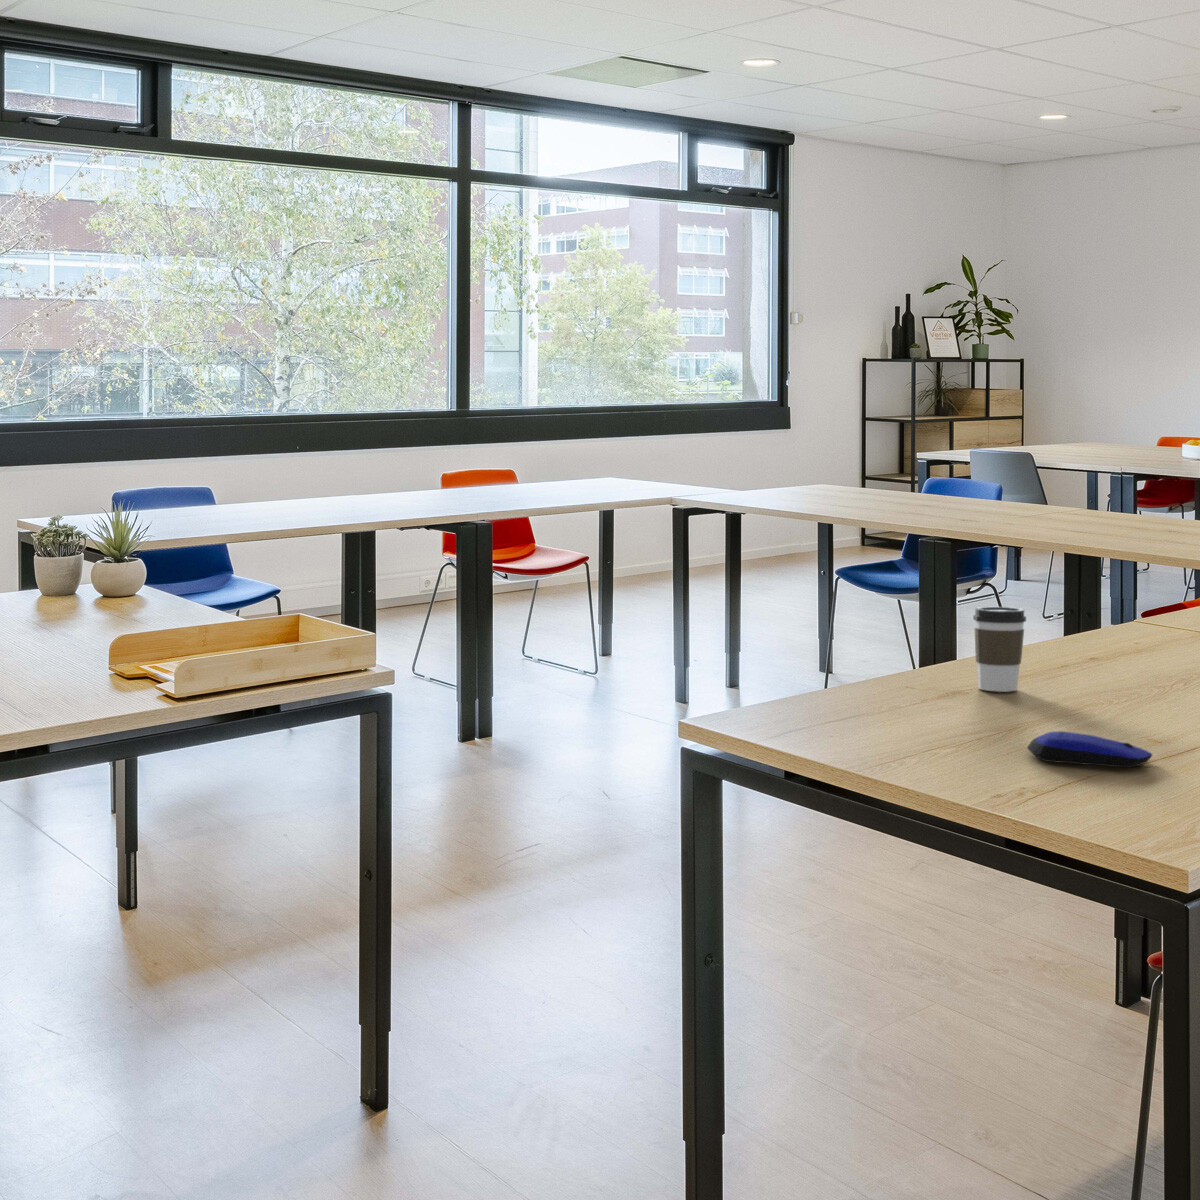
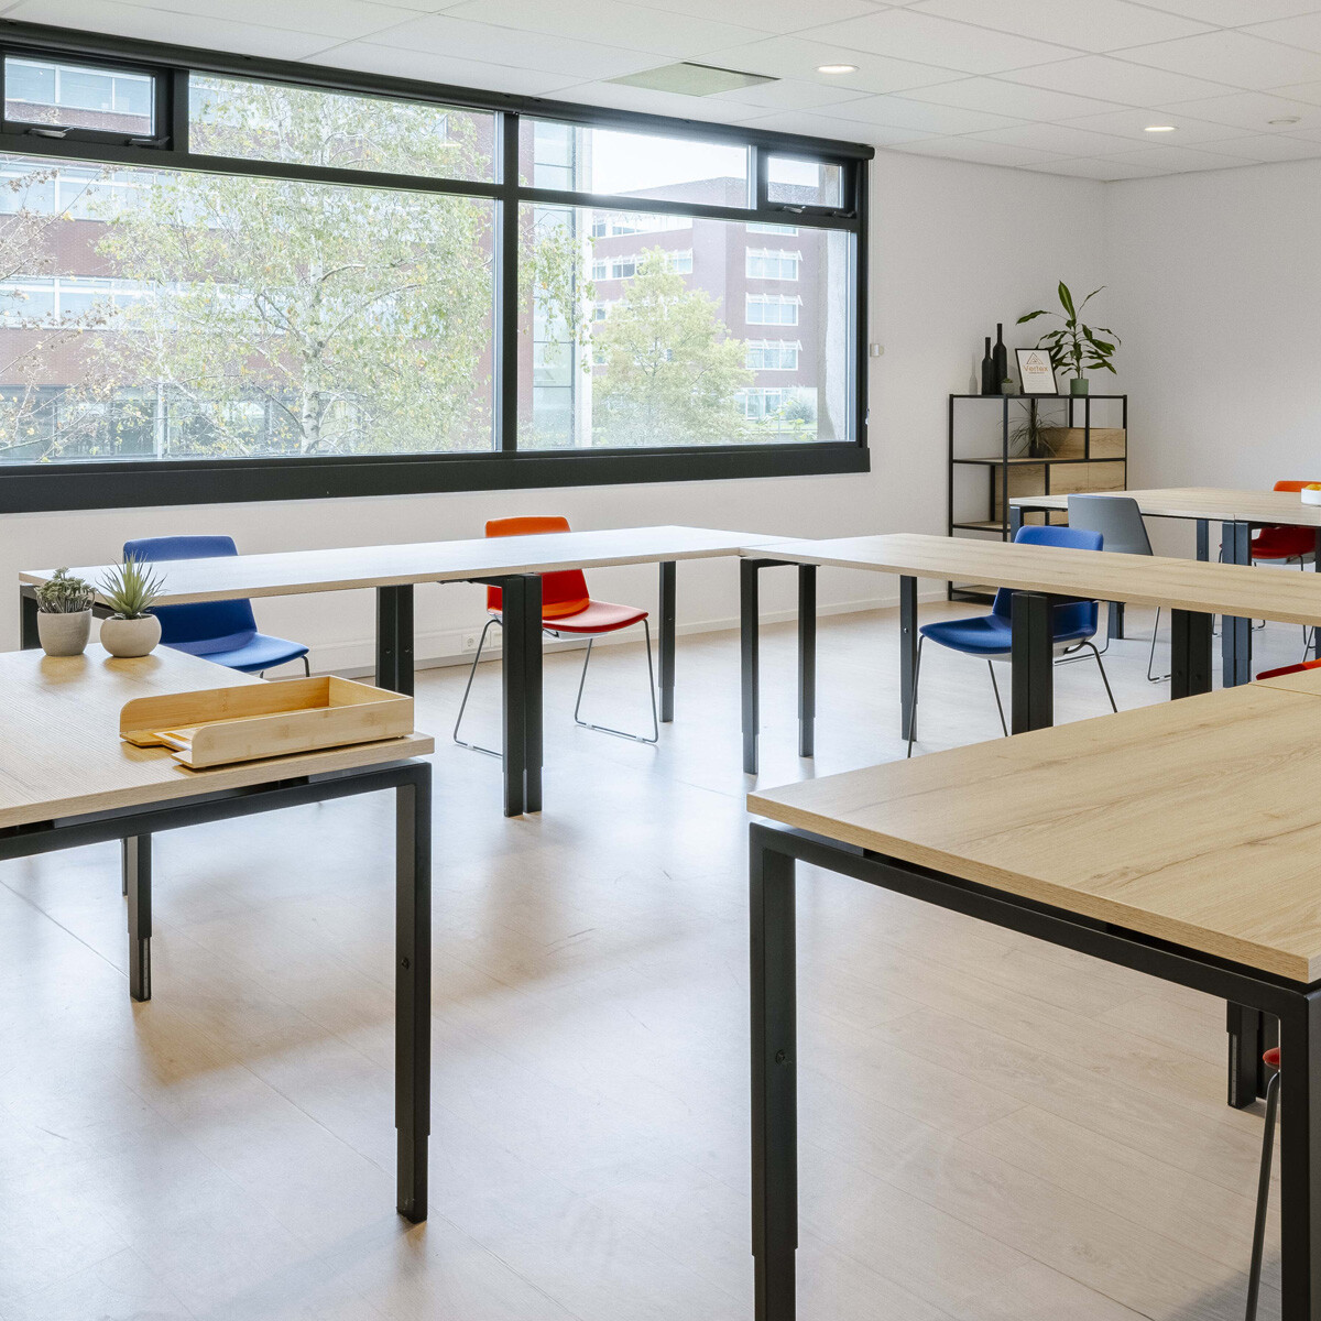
- coffee cup (998, 648)
- computer mouse (1088, 746)
